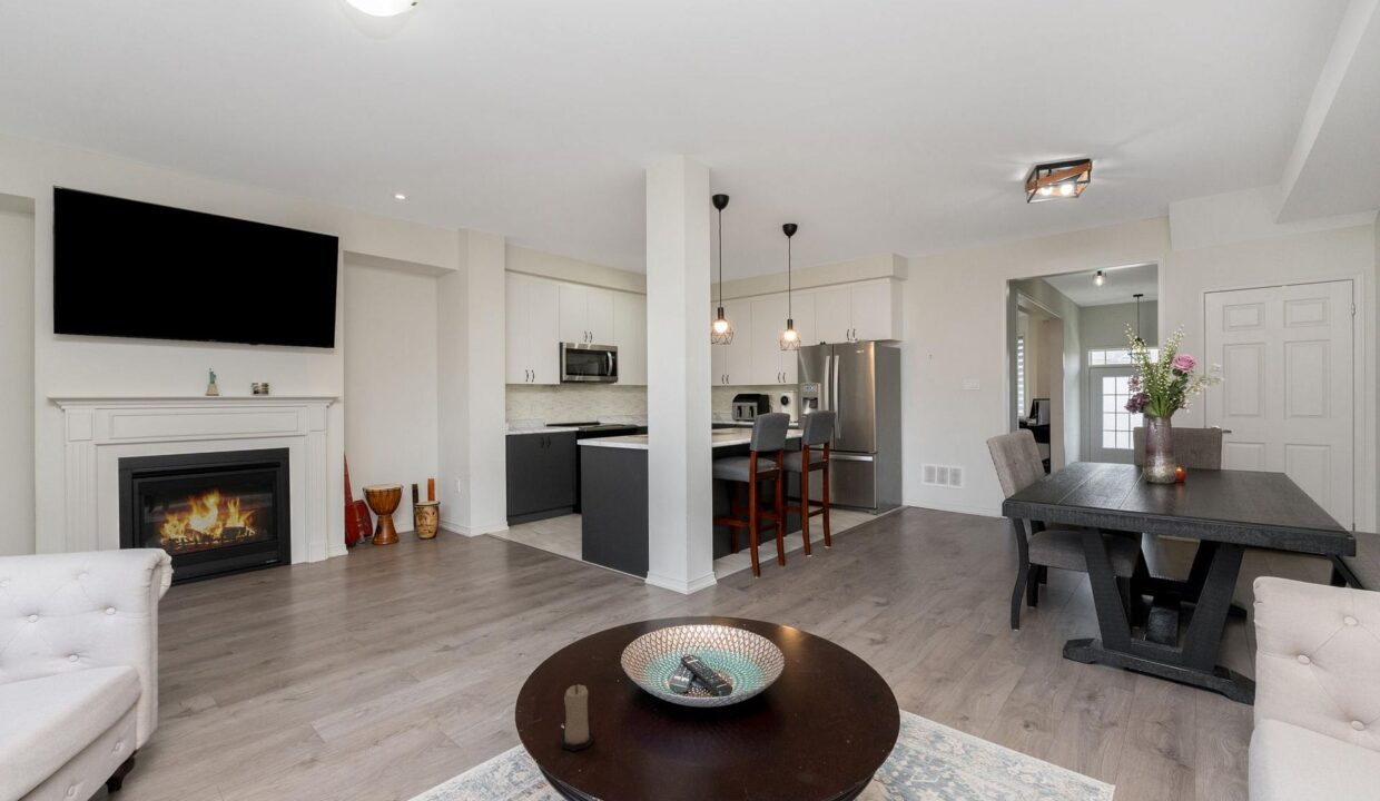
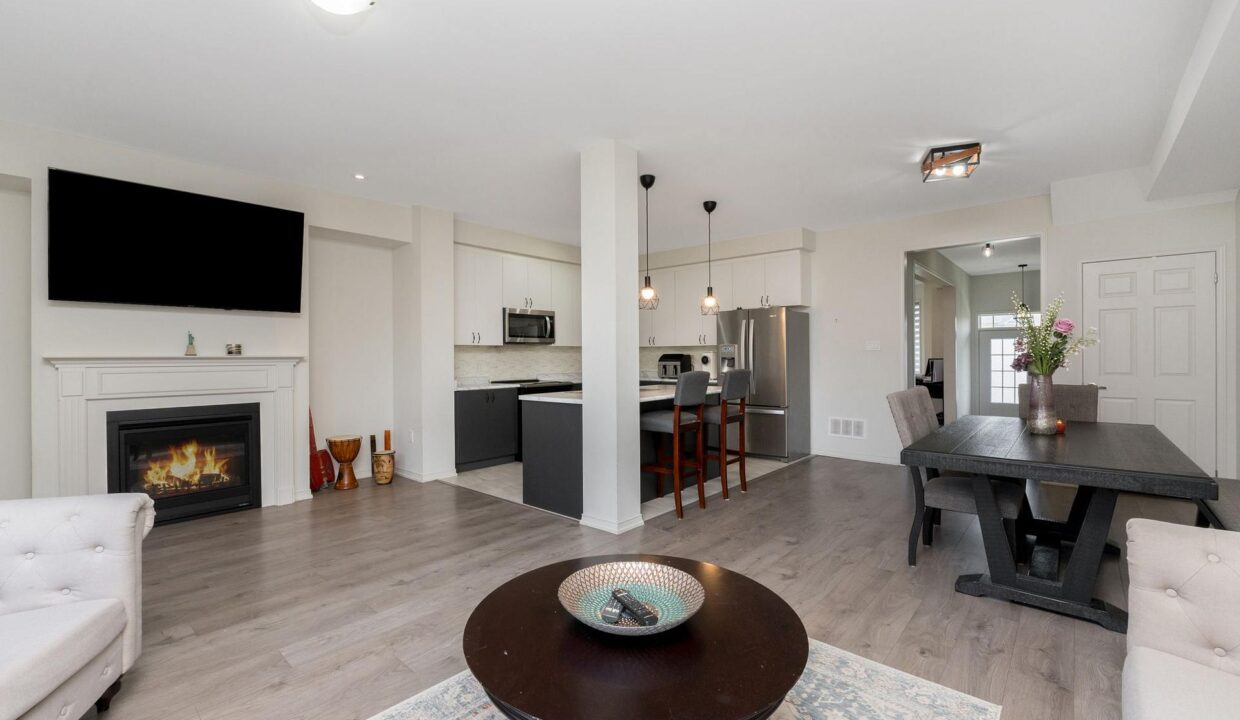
- candle (576, 712)
